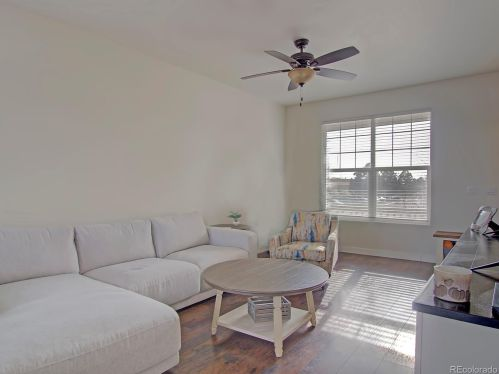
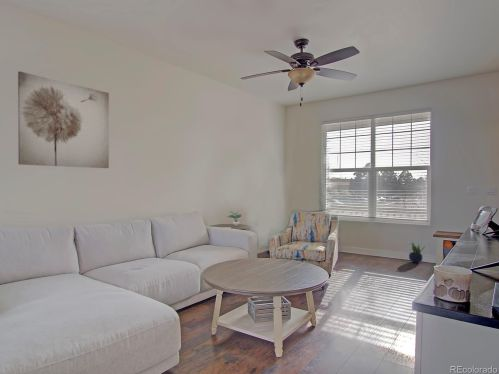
+ wall art (68, 125)
+ potted plant (416, 252)
